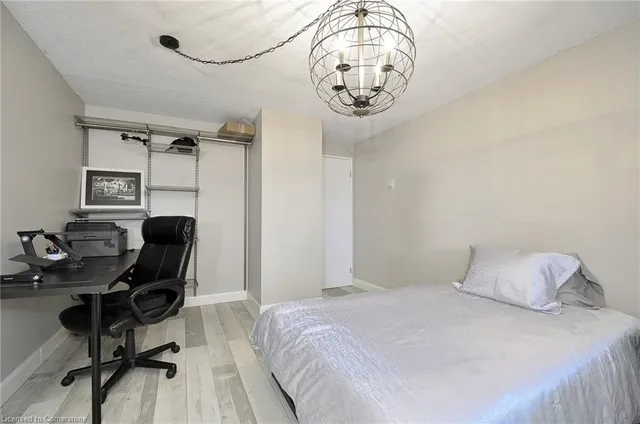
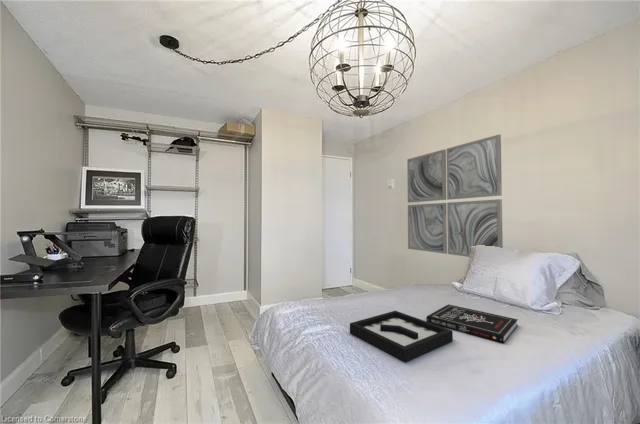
+ wall art (447, 199)
+ book (471, 320)
+ decorative tray (399, 331)
